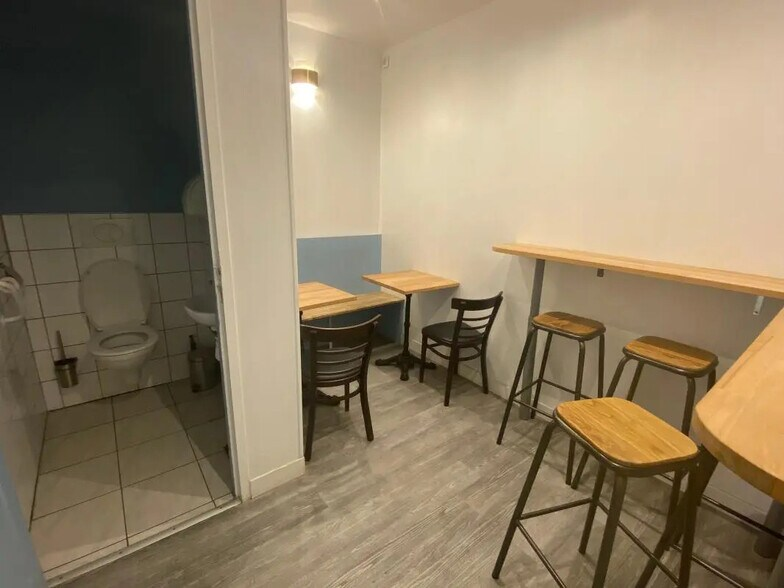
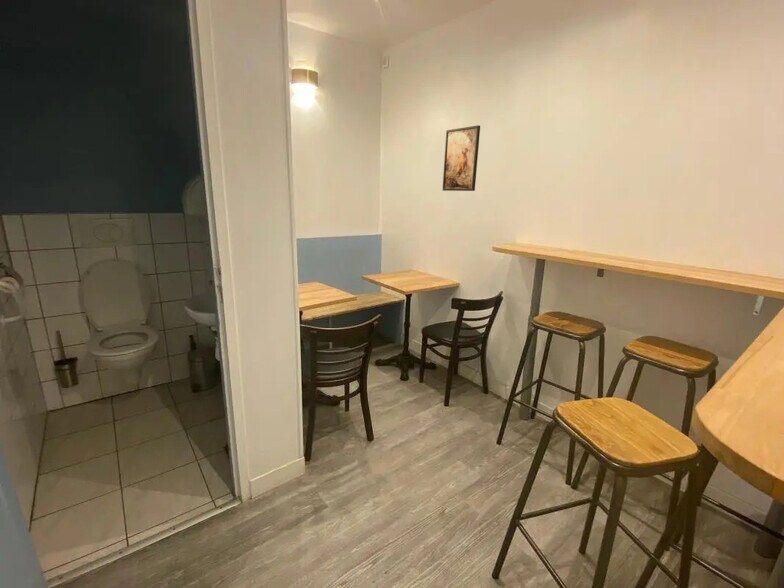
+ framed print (460, 160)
